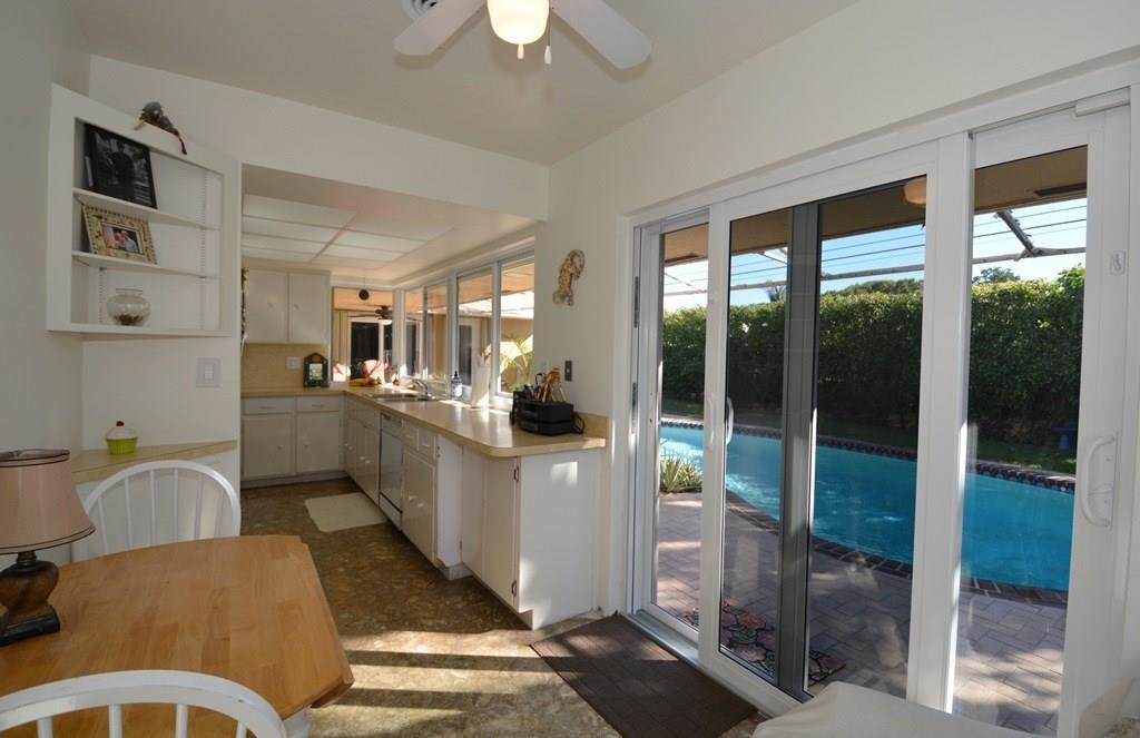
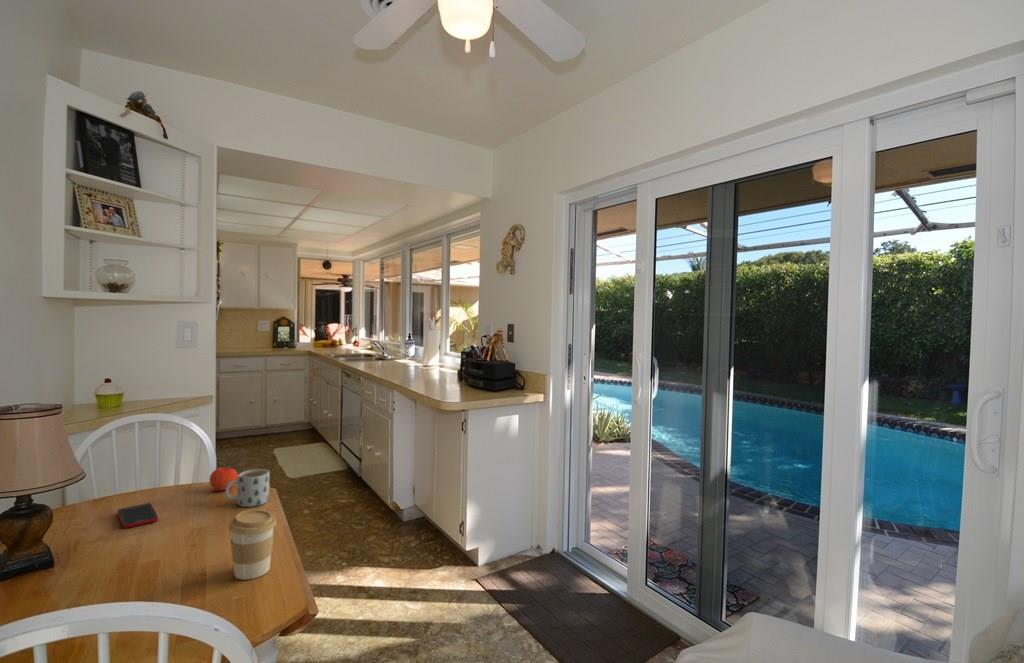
+ apple (223, 477)
+ coffee cup (252, 542)
+ cell phone (137, 515)
+ mug (247, 488)
